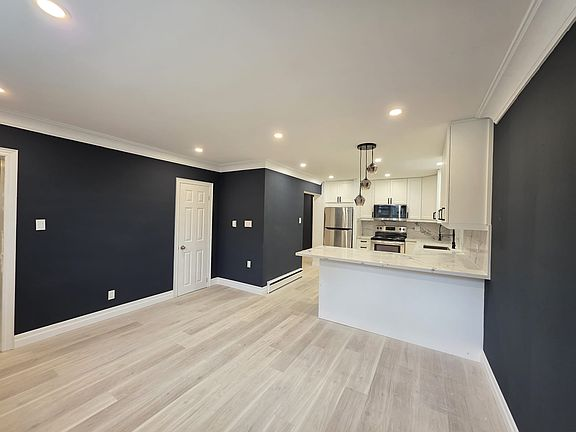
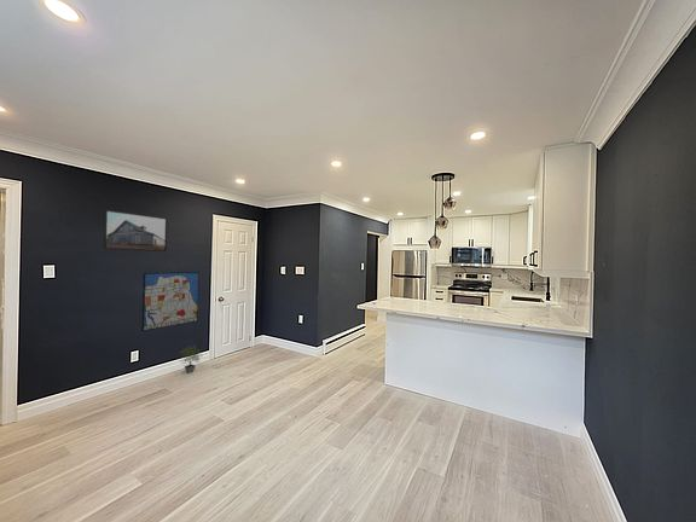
+ potted plant (190, 356)
+ wall art (173, 298)
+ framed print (138, 232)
